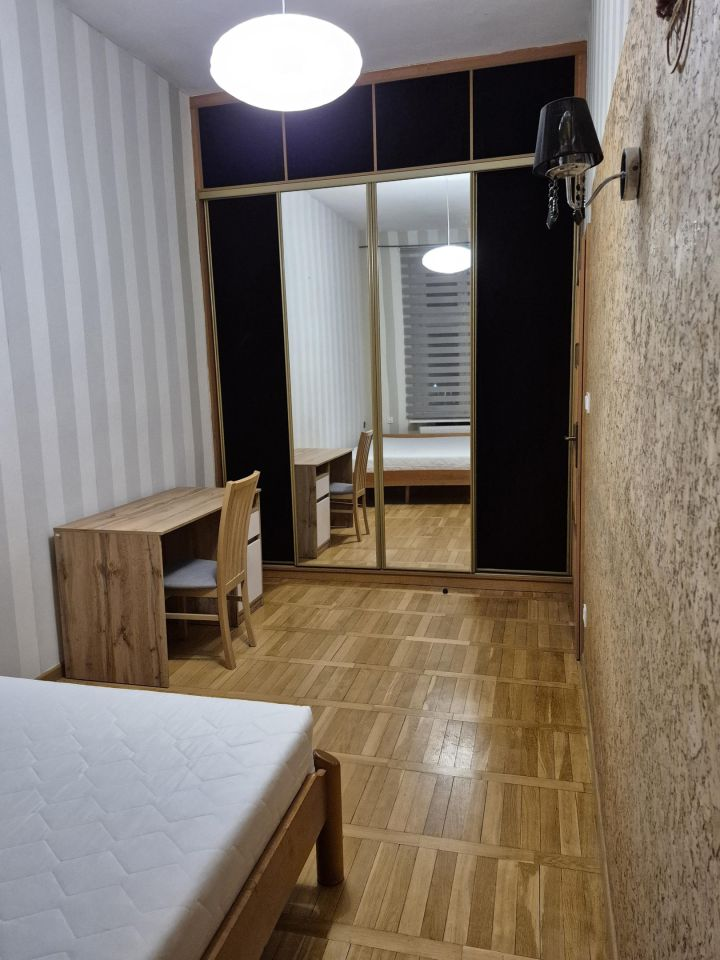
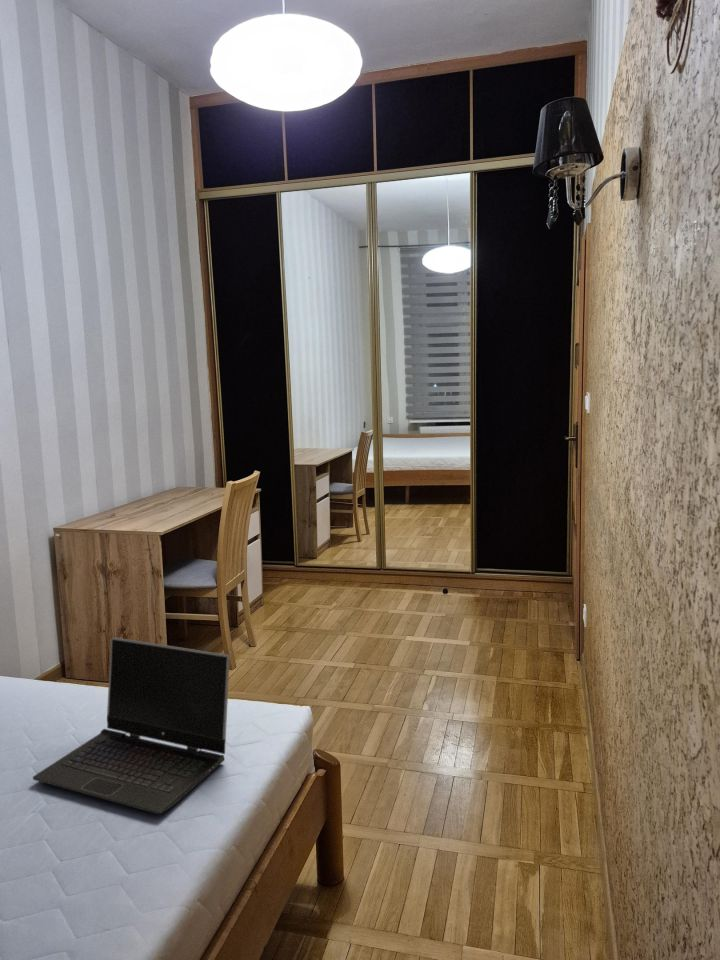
+ laptop computer (133, 718)
